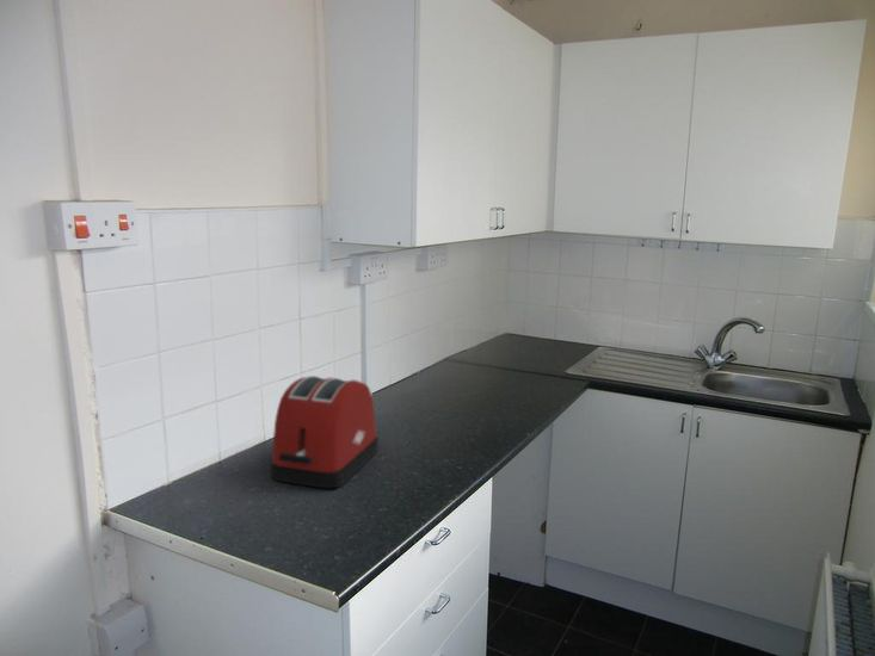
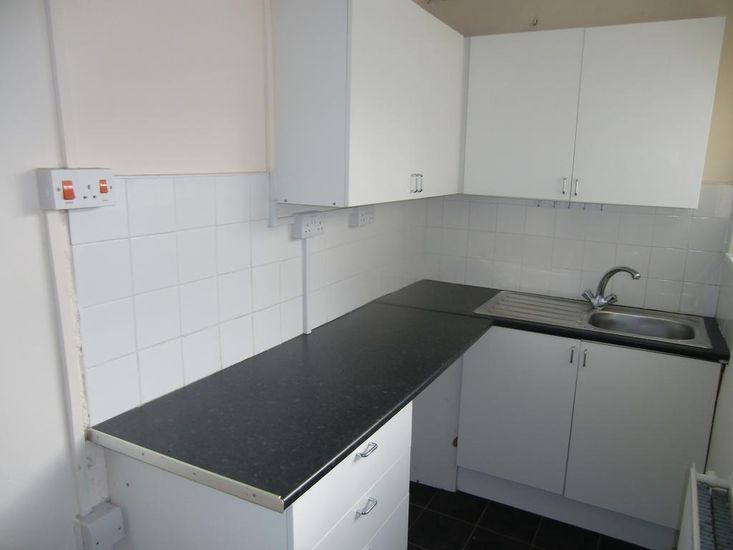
- toaster (326, 421)
